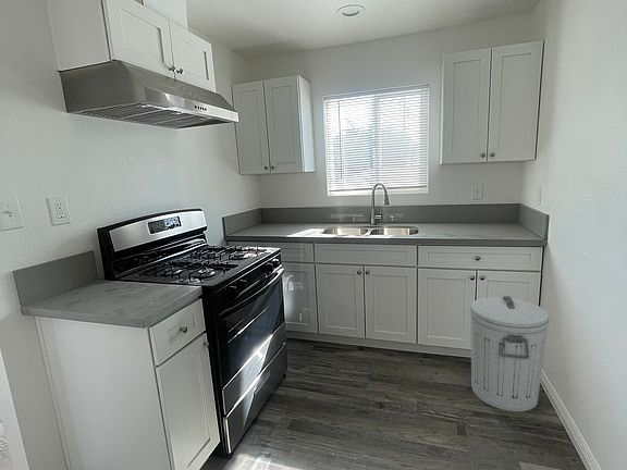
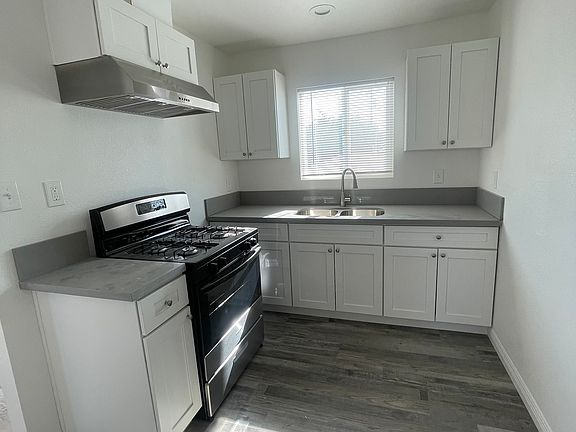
- trash can (505, 346)
